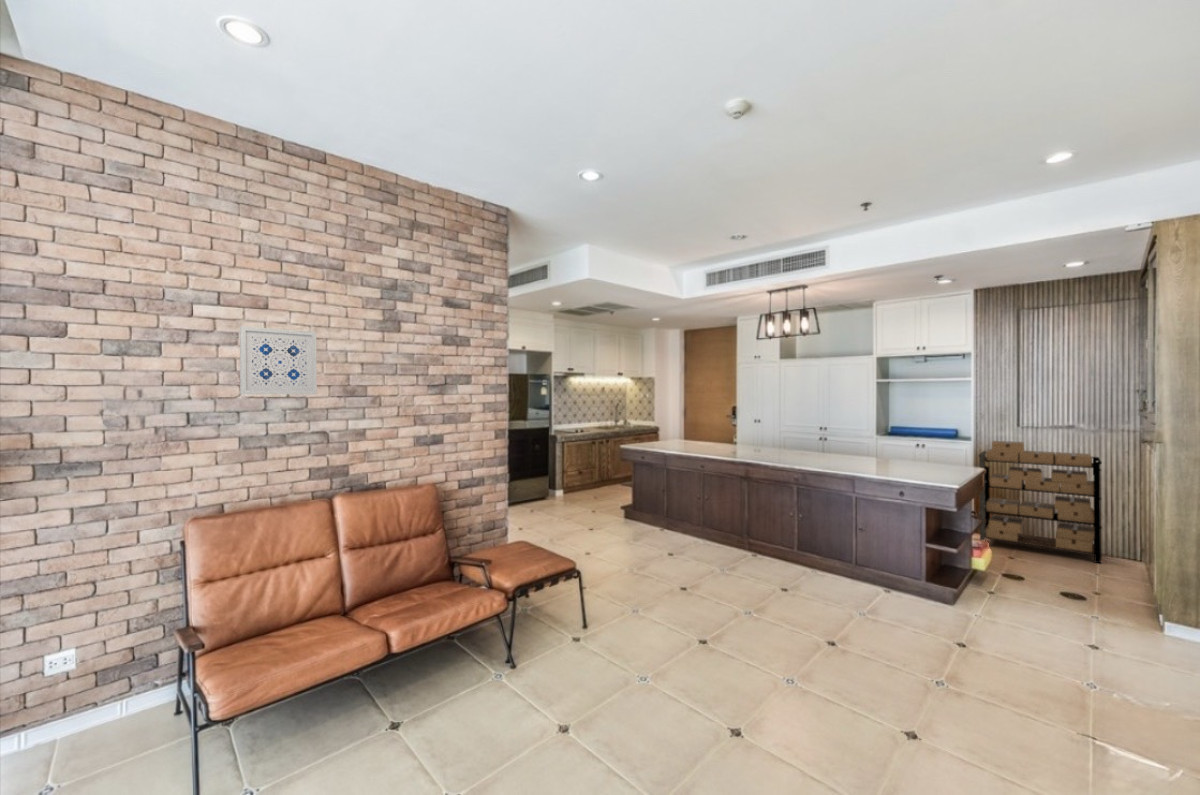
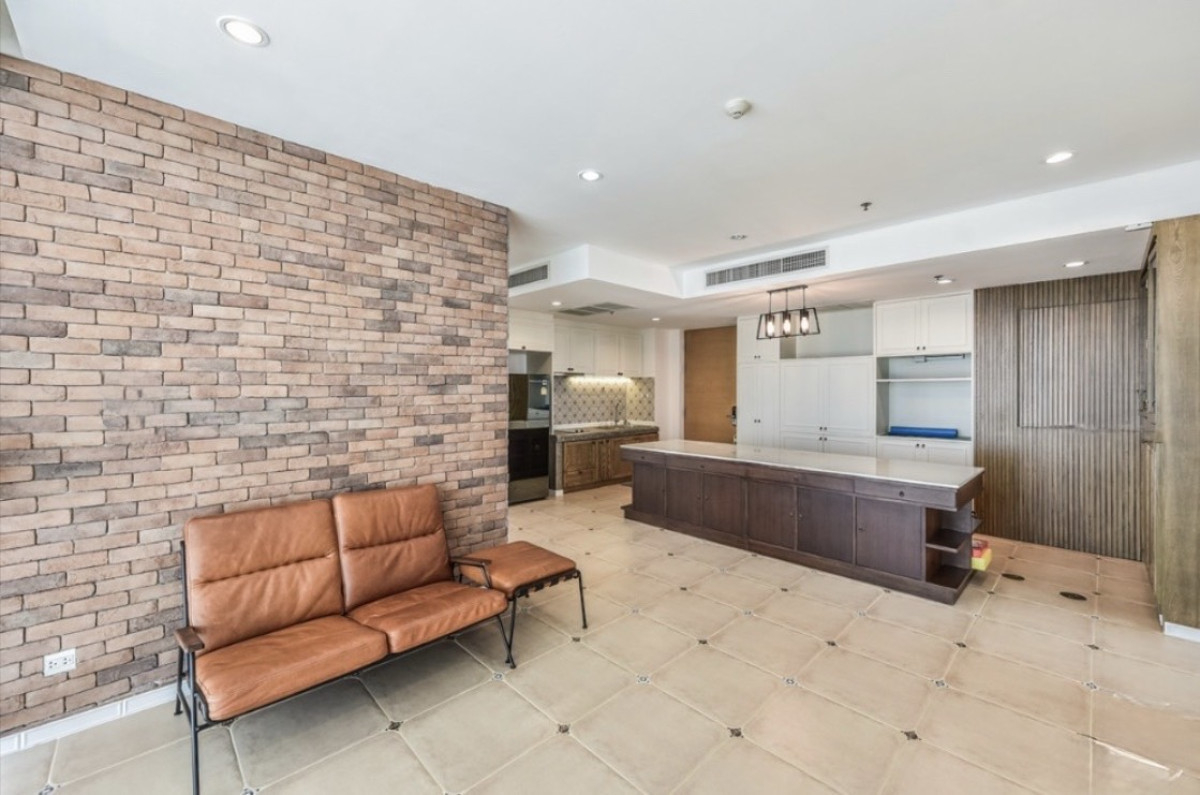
- shelving unit (1037, 491)
- wall art (279, 361)
